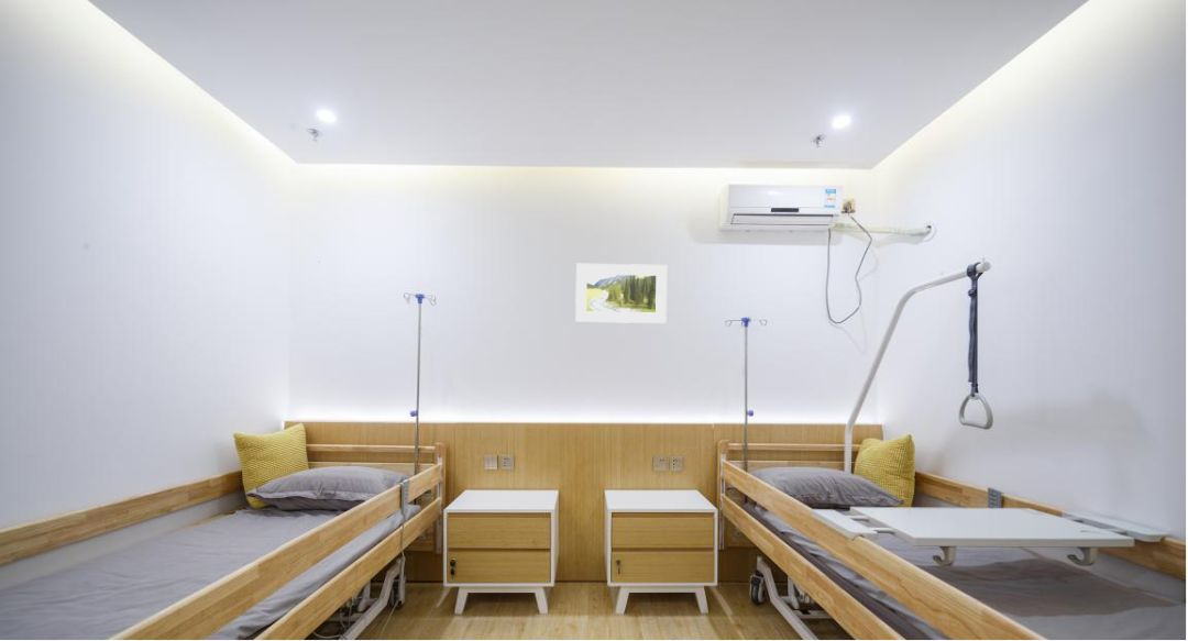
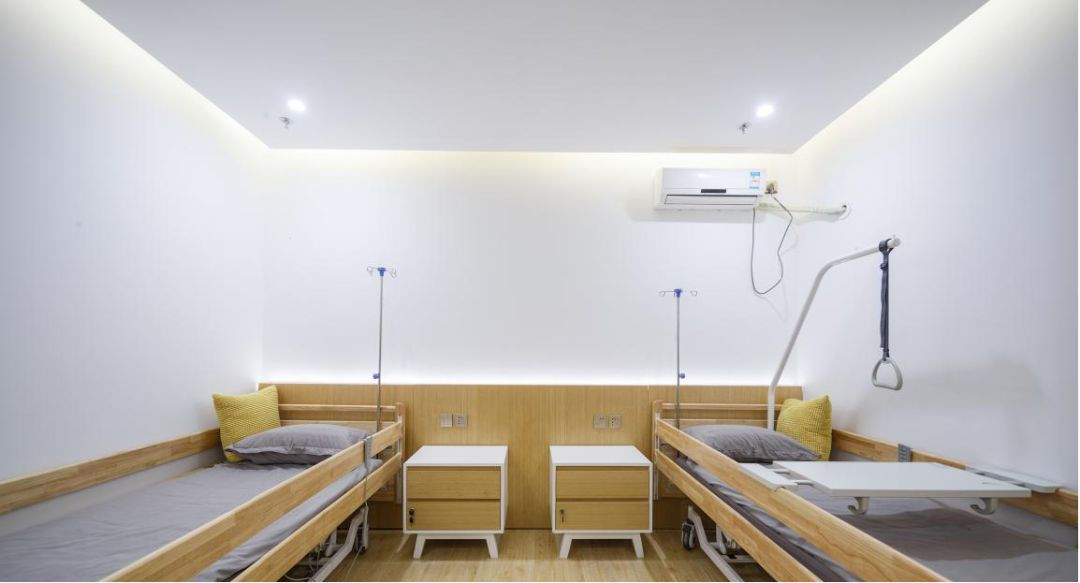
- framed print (620, 292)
